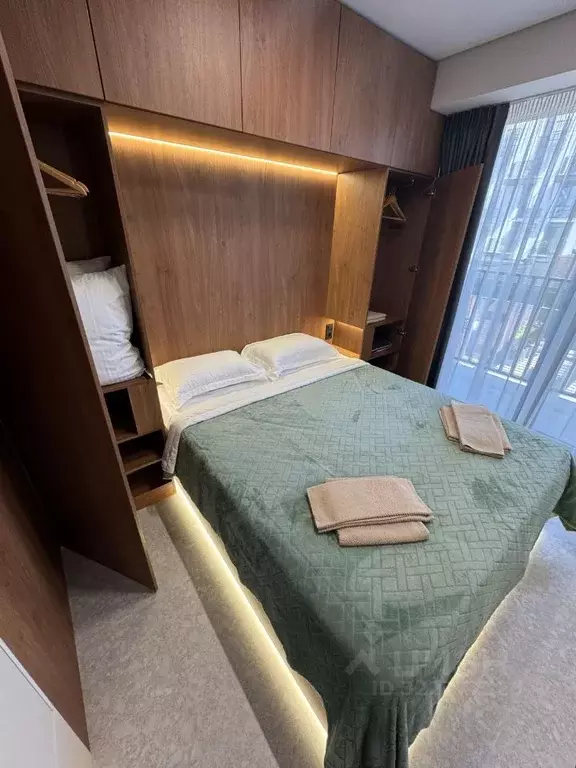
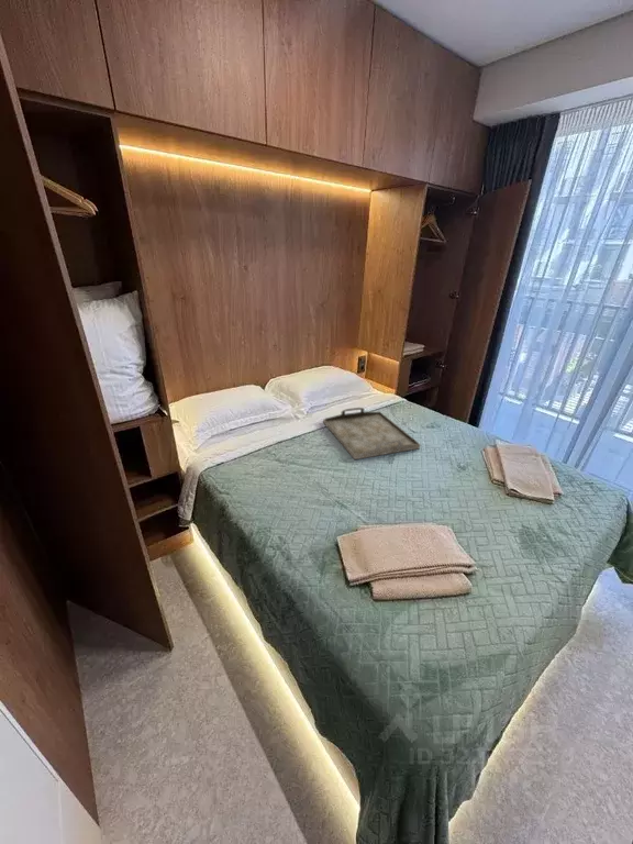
+ serving tray (368, 429)
